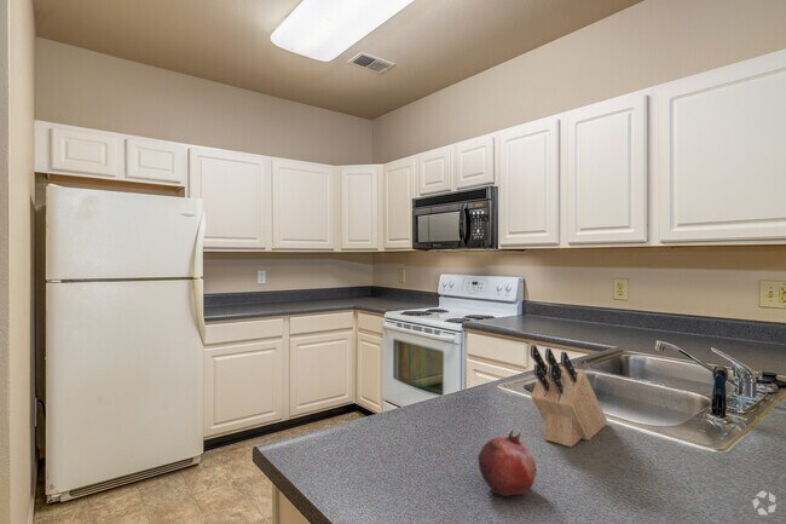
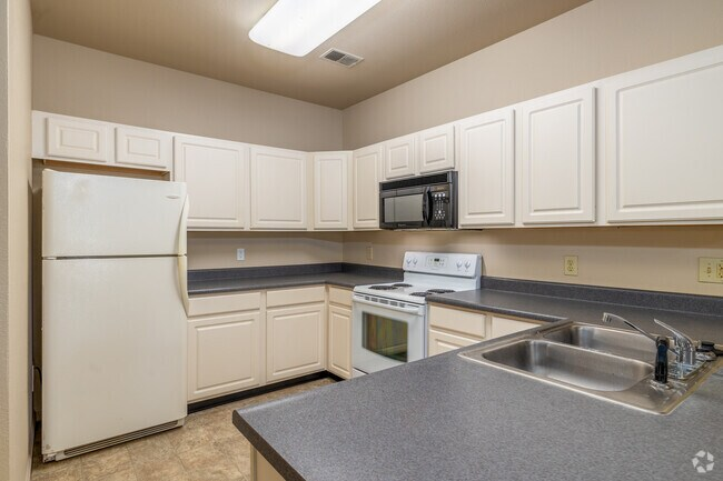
- knife block (567, 387)
- fruit (507, 459)
